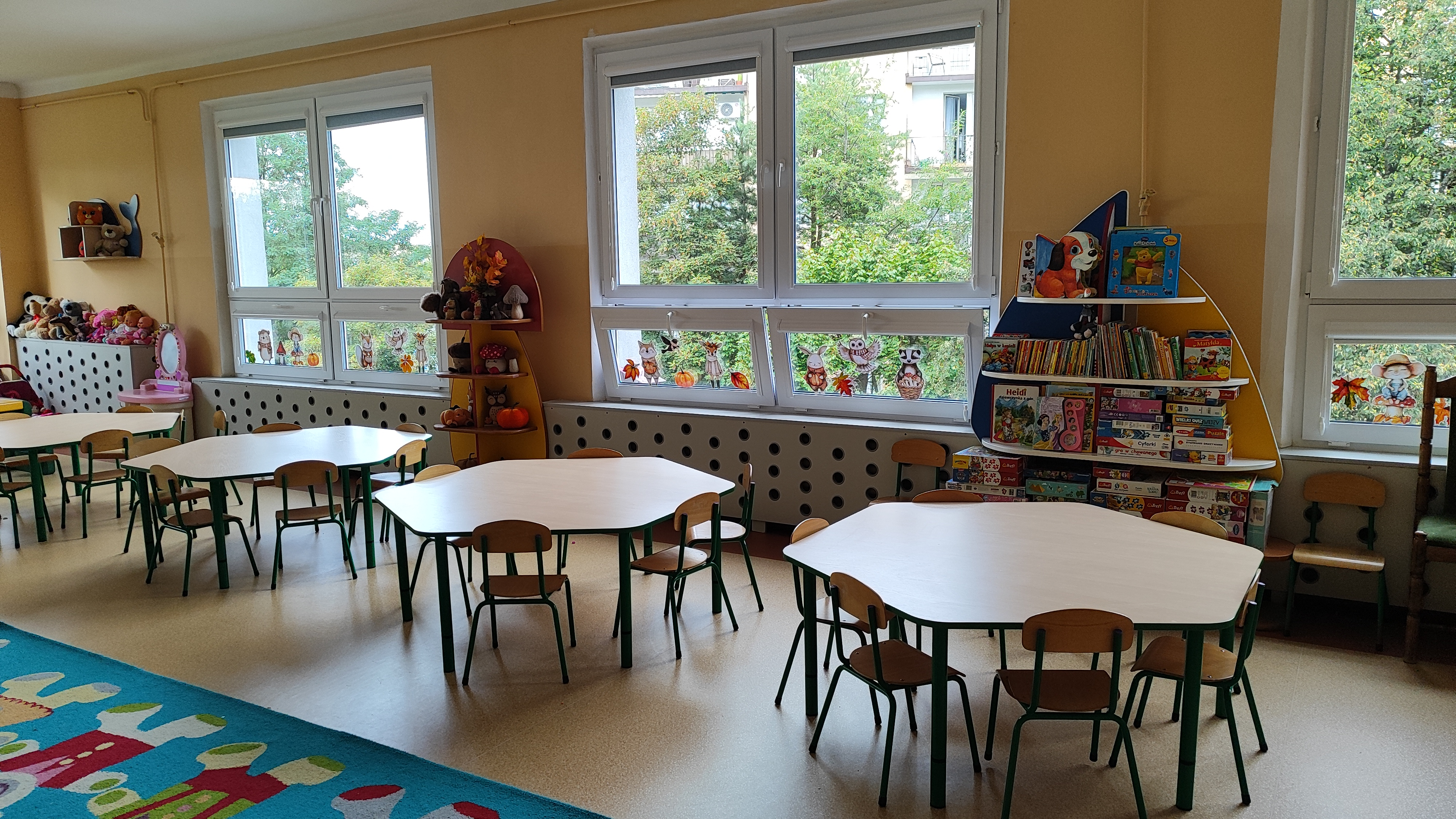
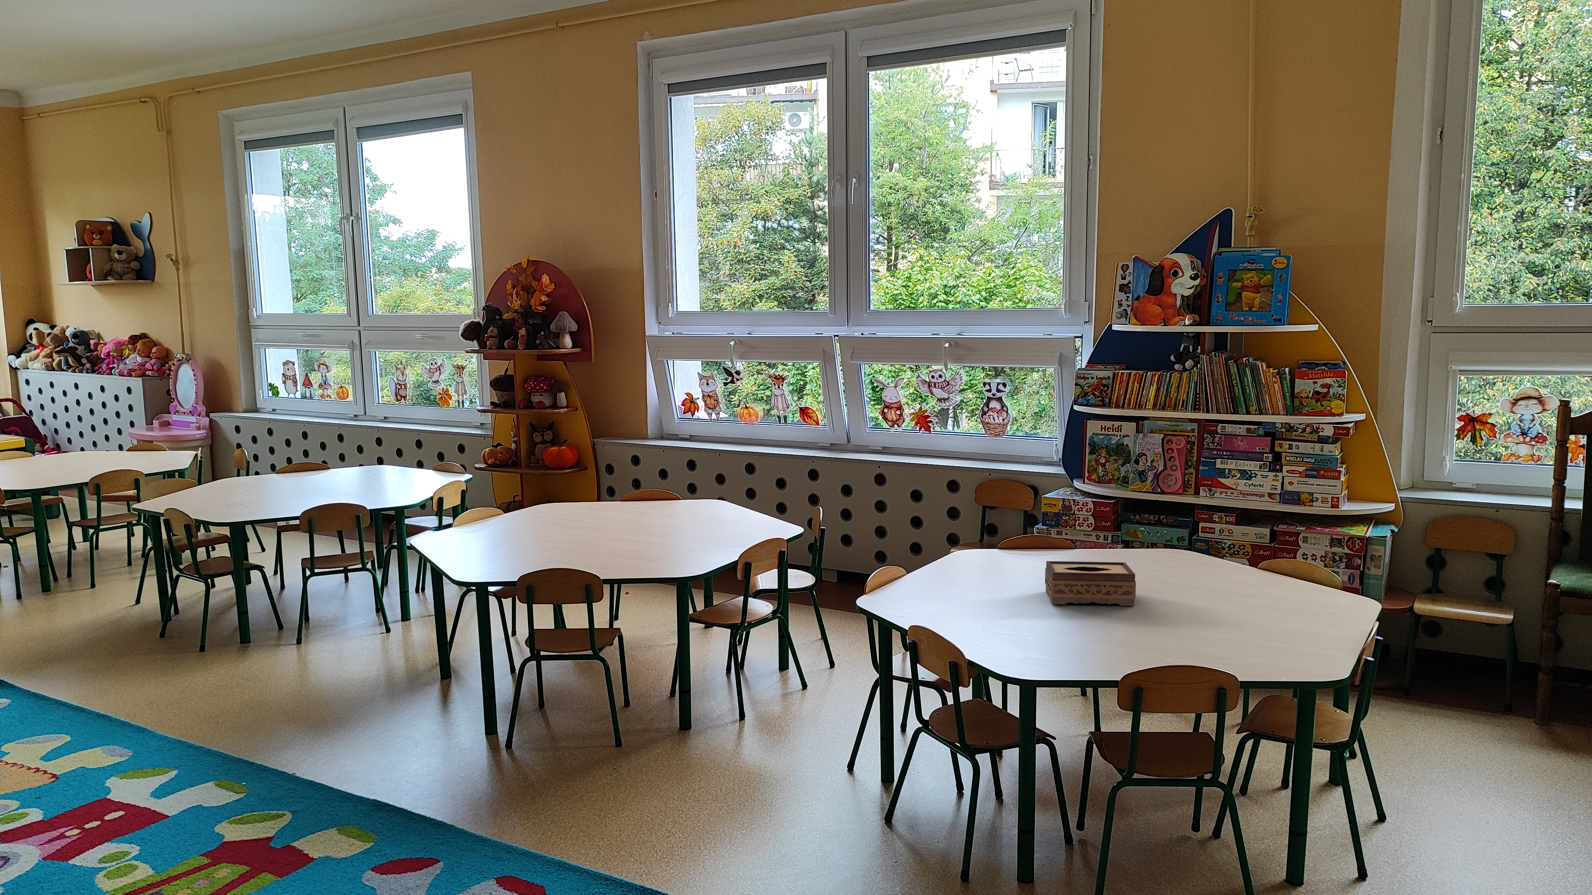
+ tissue box (1089, 582)
